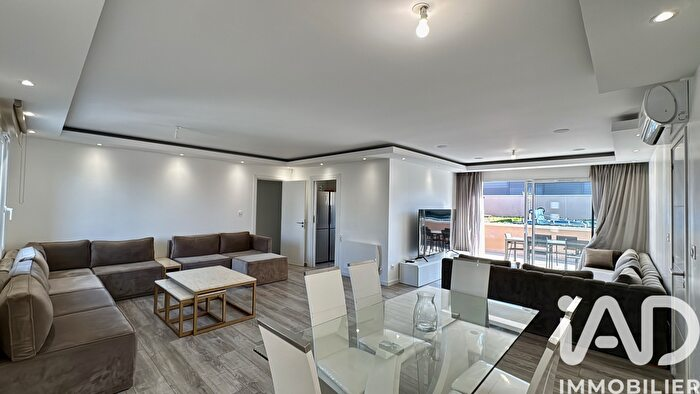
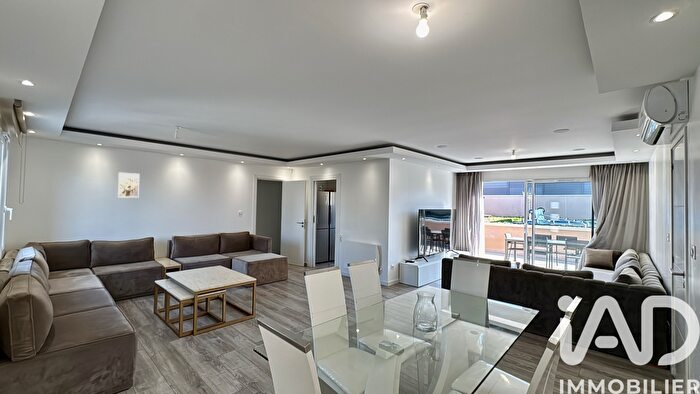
+ wall art (128, 185)
